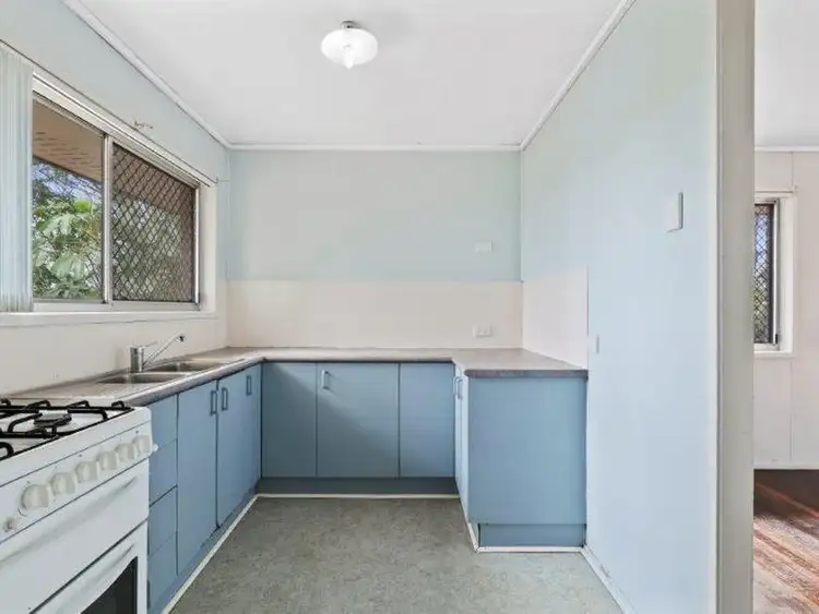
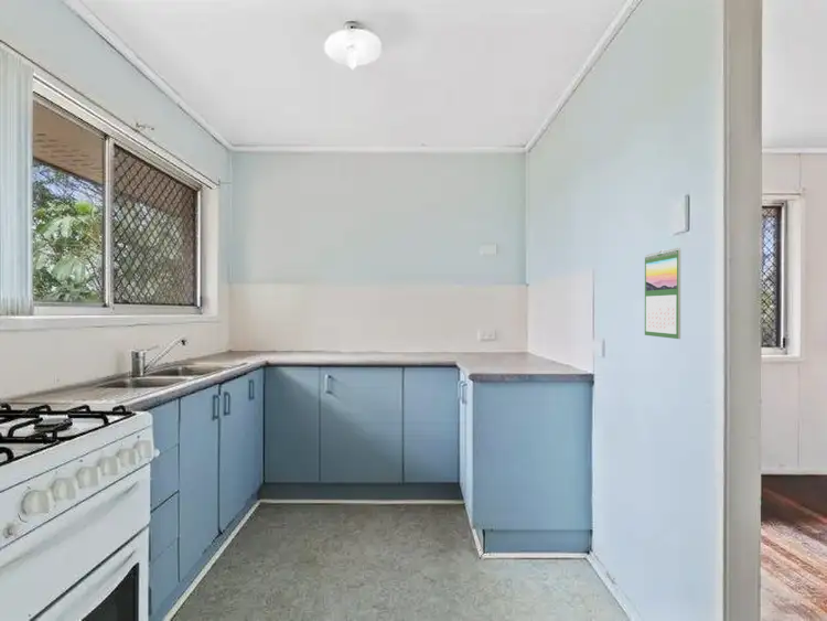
+ calendar (660, 292)
